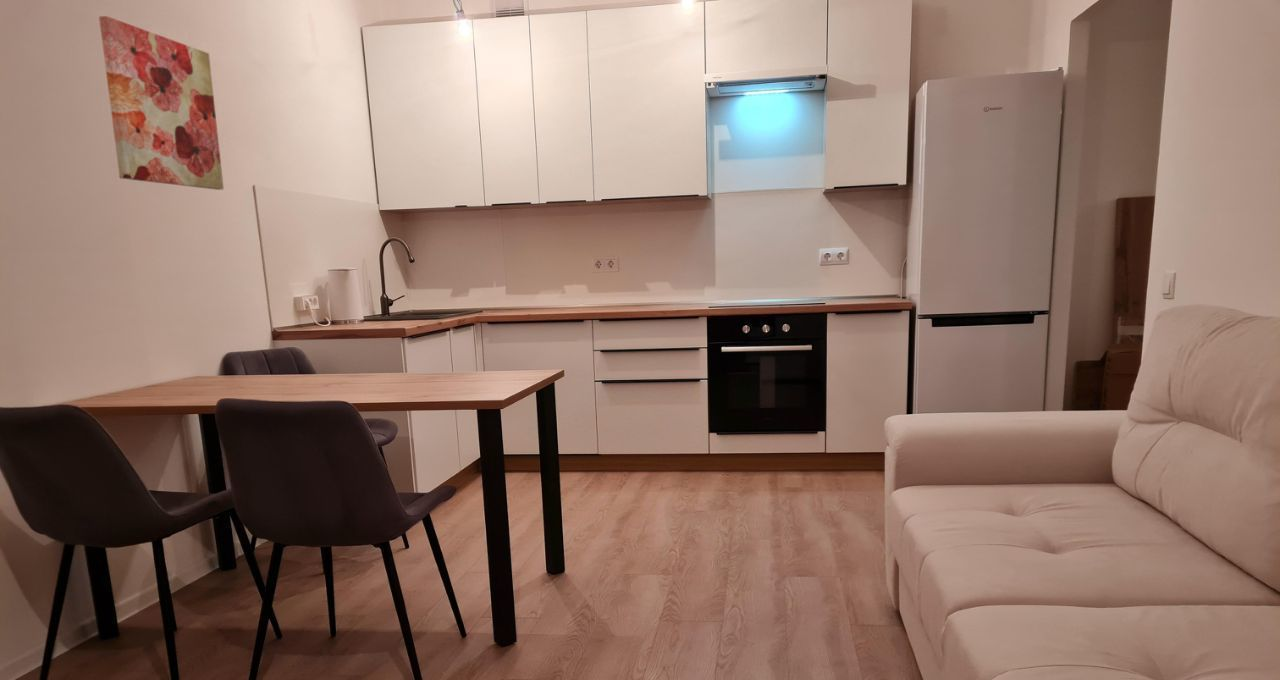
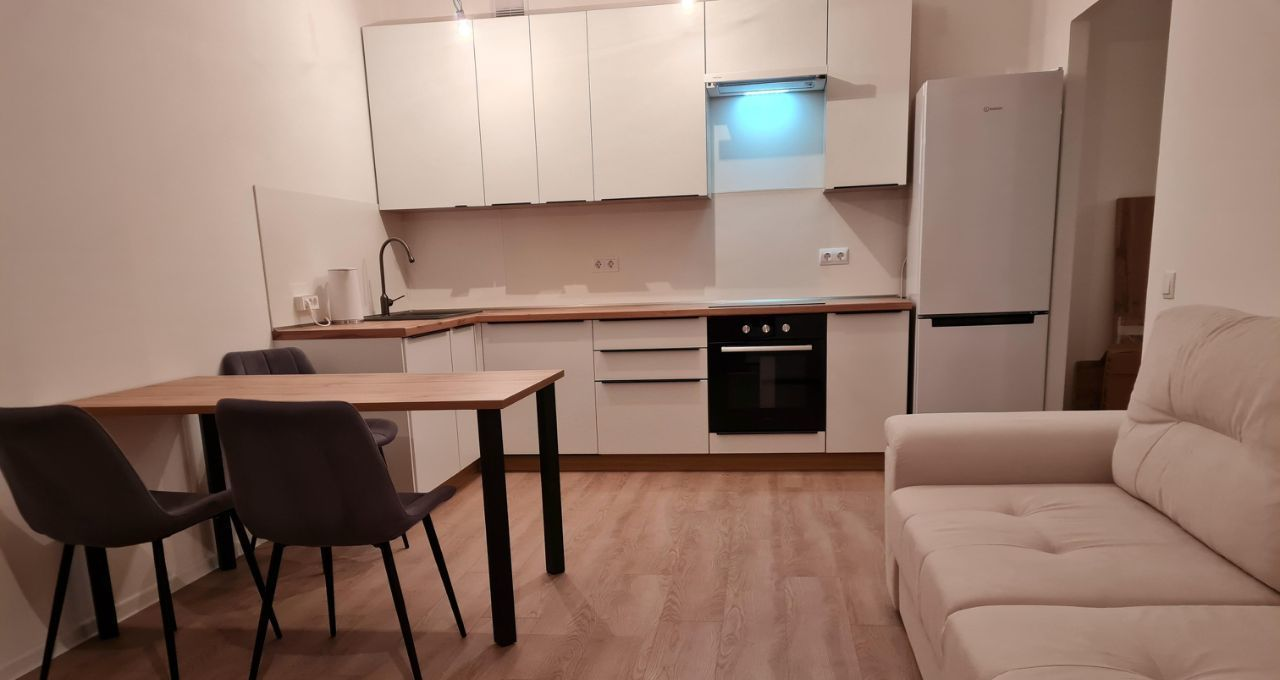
- wall art (167, 111)
